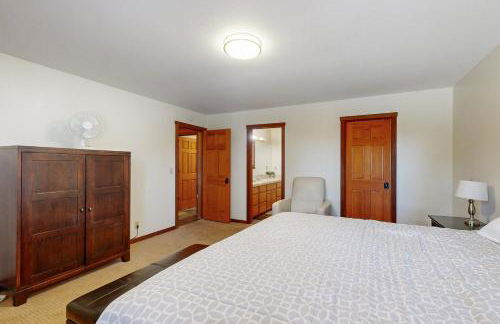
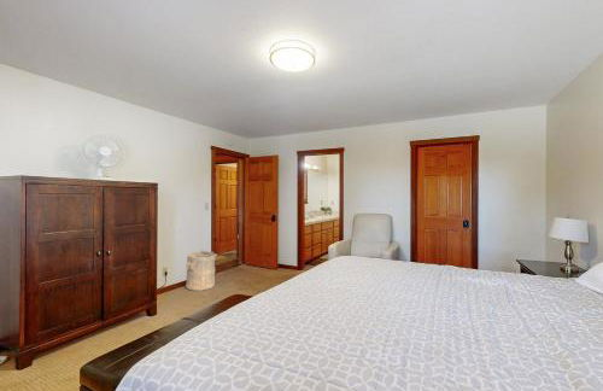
+ laundry hamper (199, 268)
